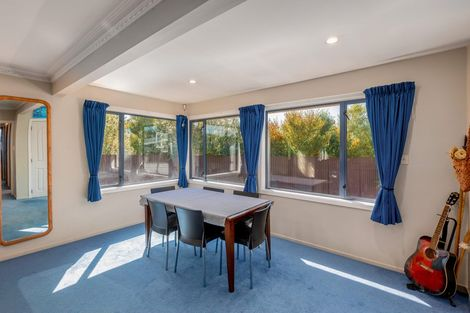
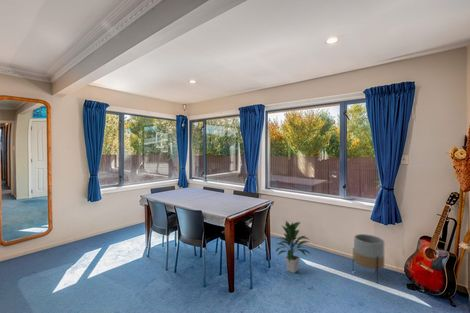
+ planter (368, 257)
+ indoor plant (291, 244)
